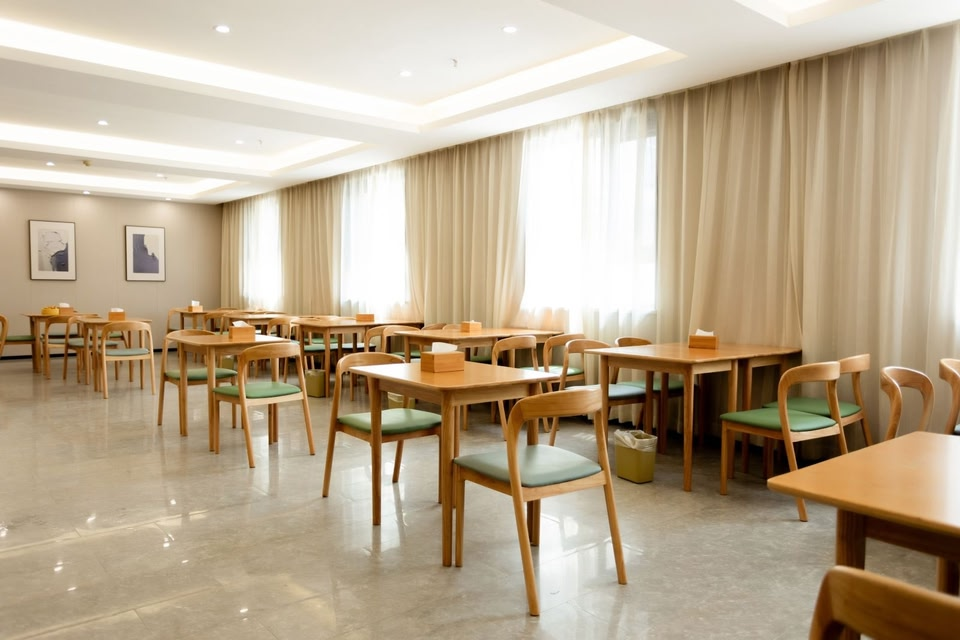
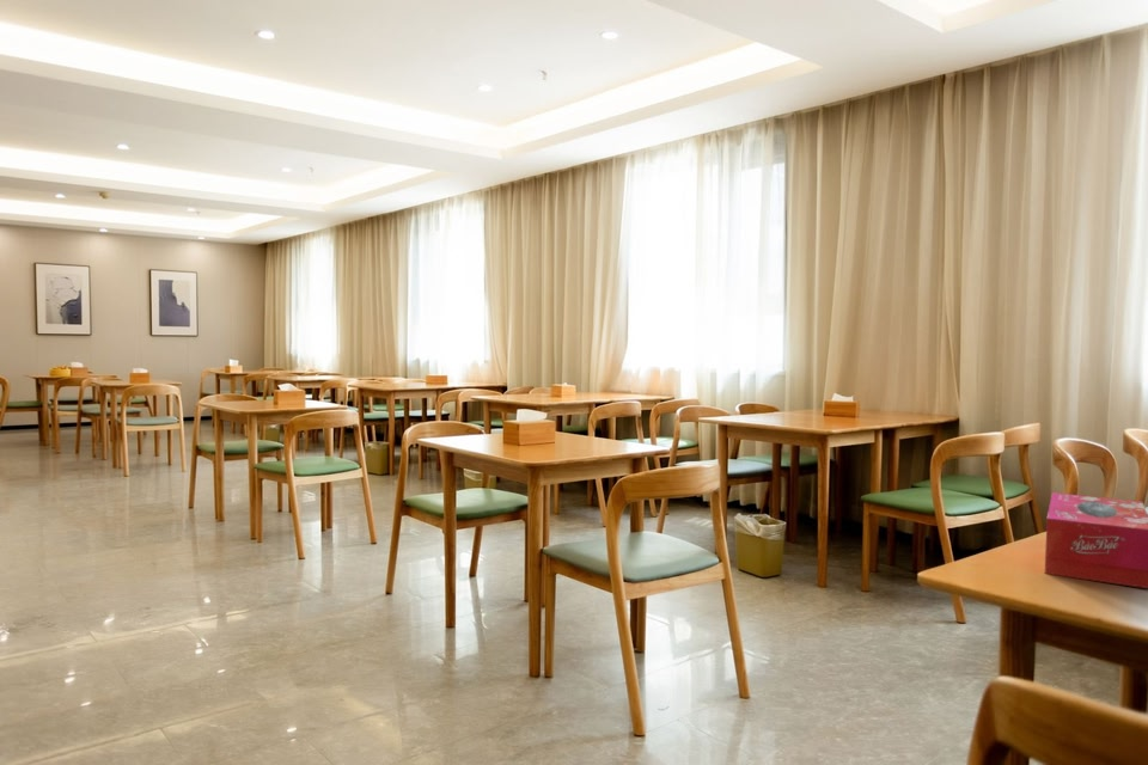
+ tissue box (1095, 534)
